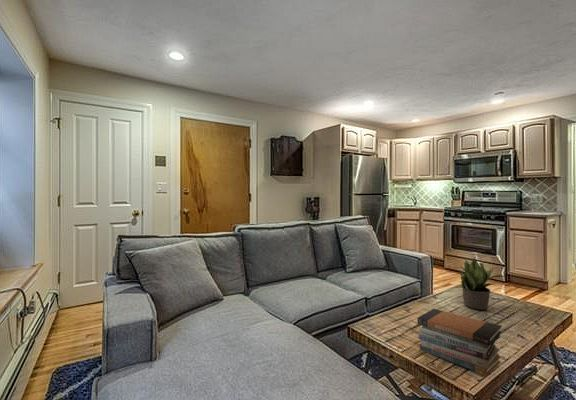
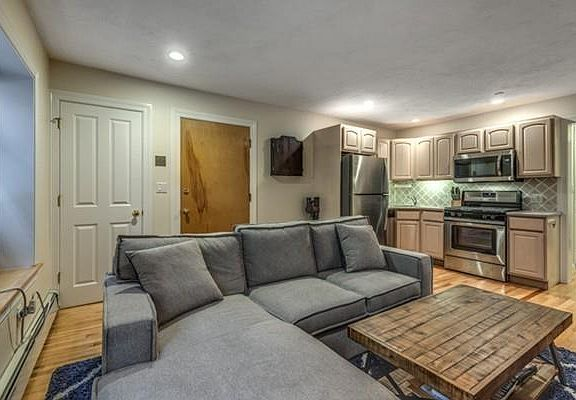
- potted plant (480, 281)
- book stack (457, 338)
